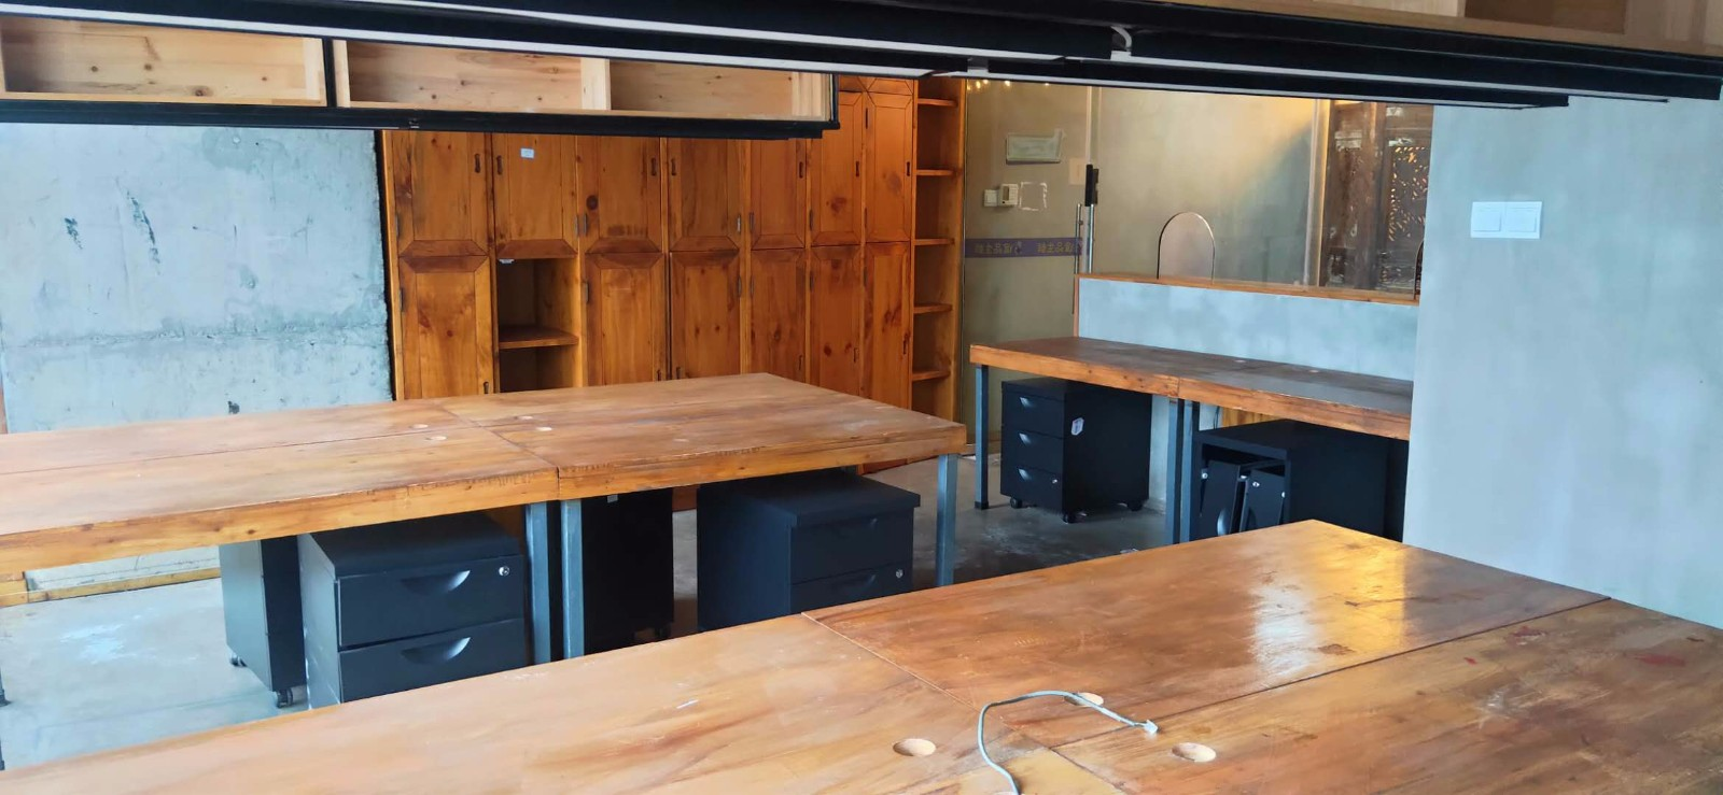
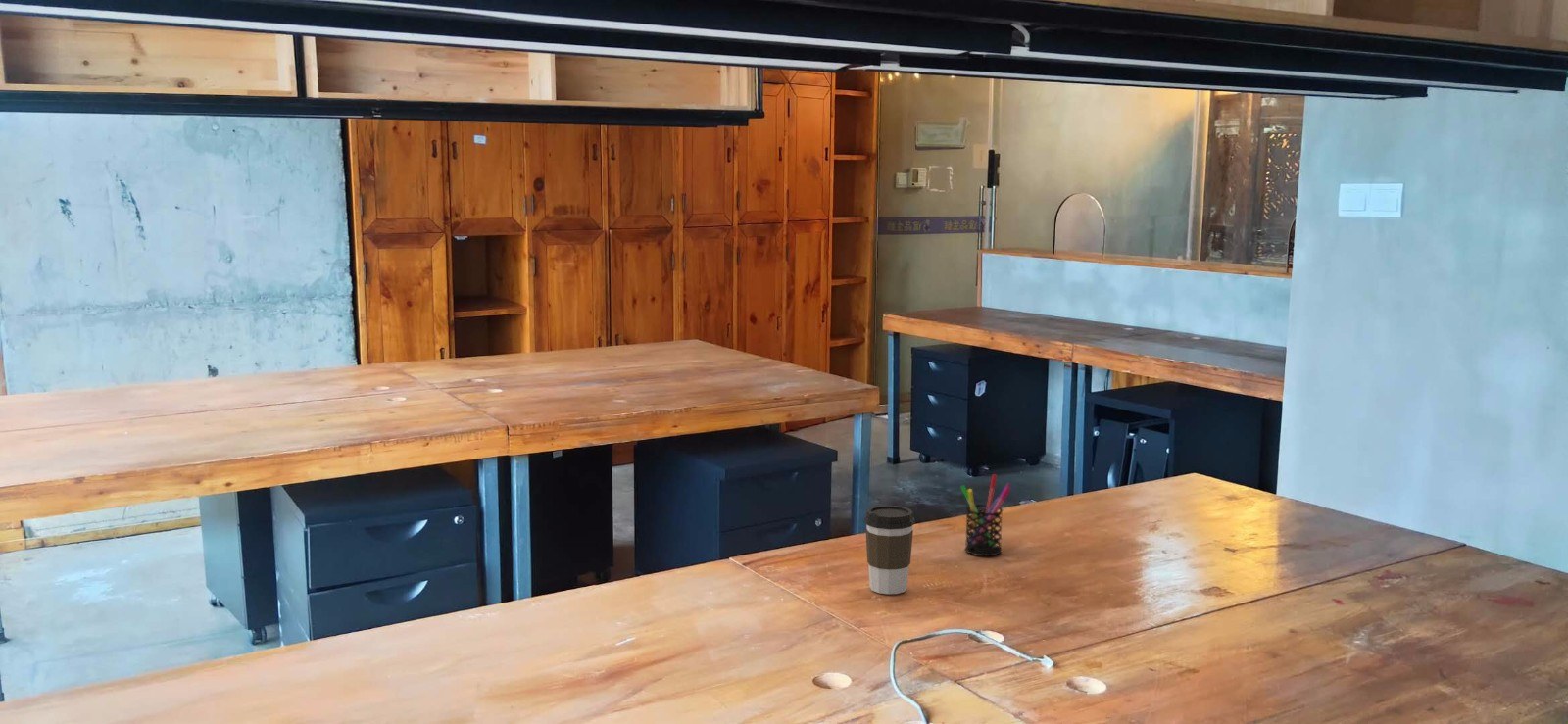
+ pen holder (981, 512)
+ coffee cup (889, 550)
